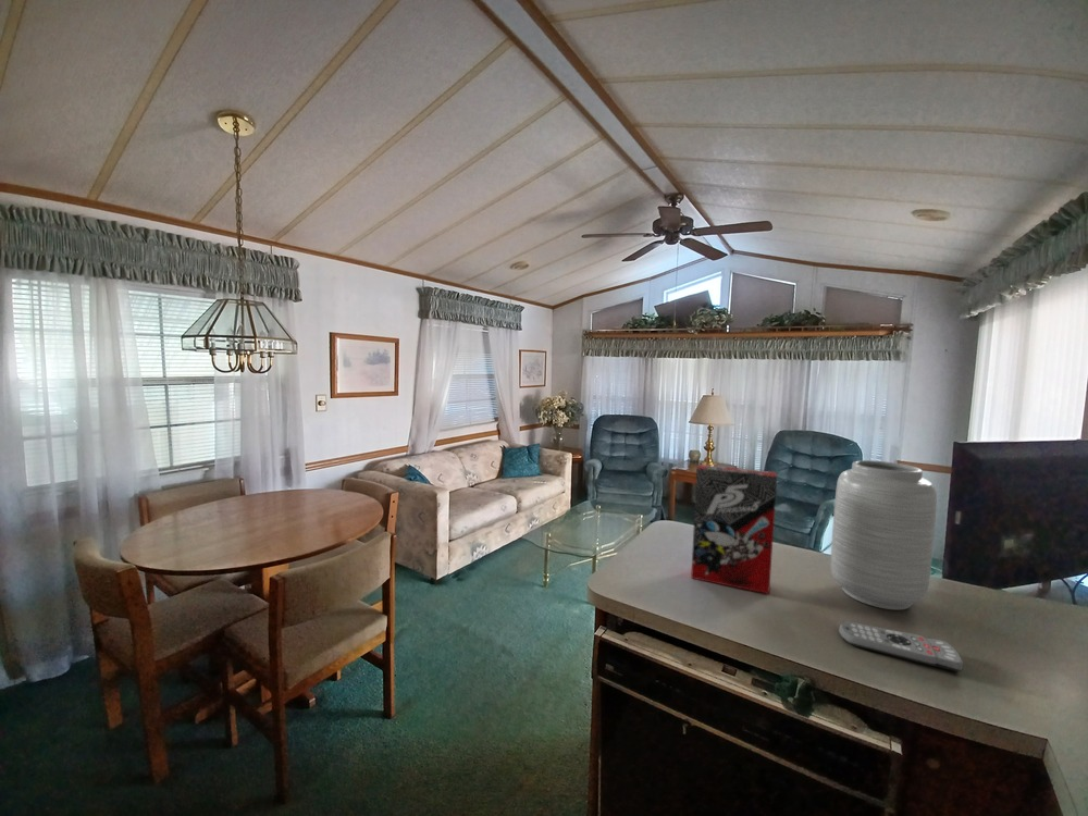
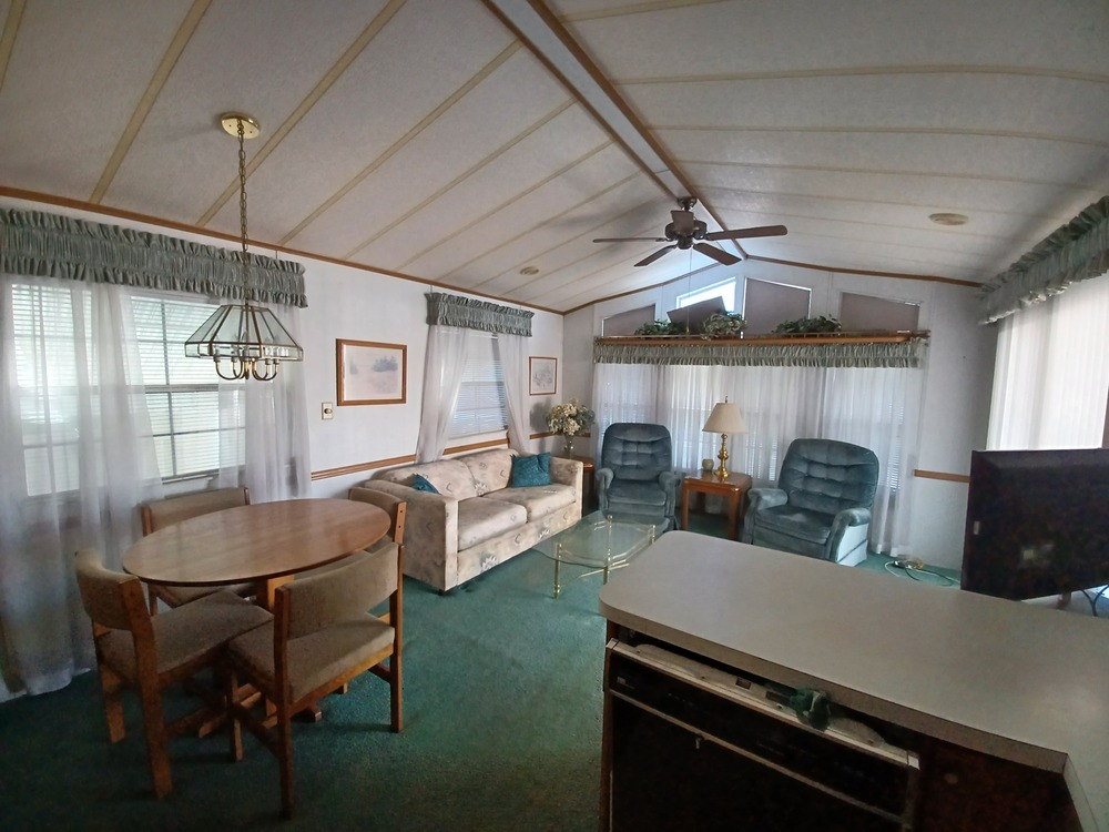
- remote control (895, 644)
- cereal box (732, 526)
- vase (880, 531)
